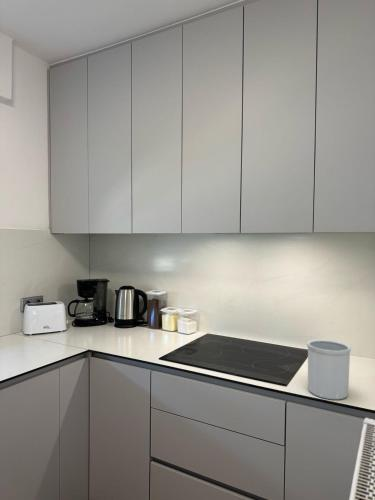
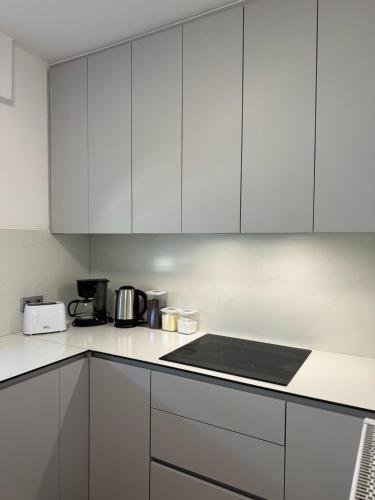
- utensil holder (328, 367)
